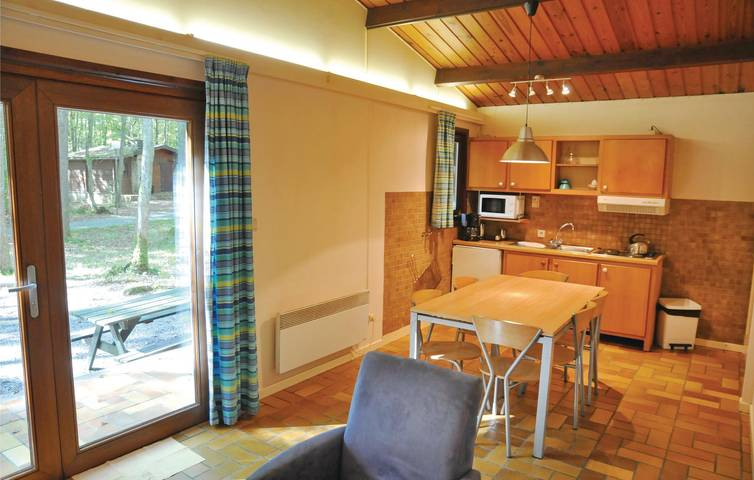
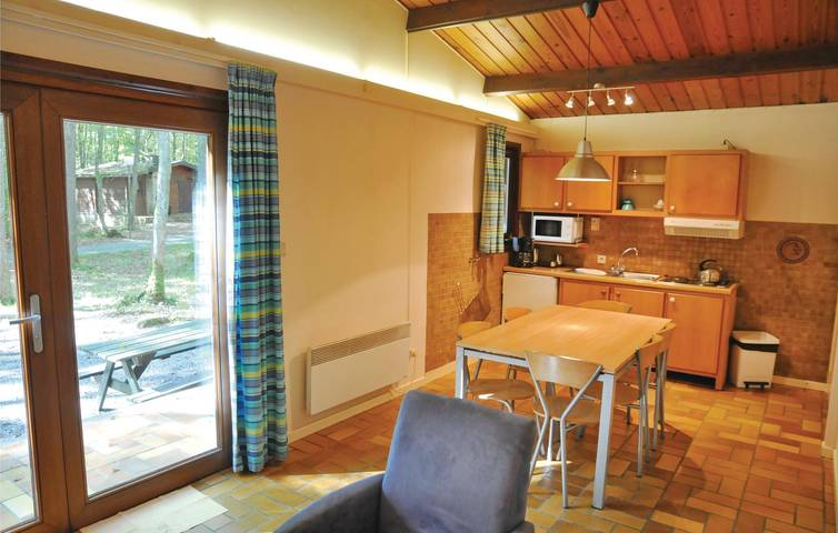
+ decorative plate (792, 250)
